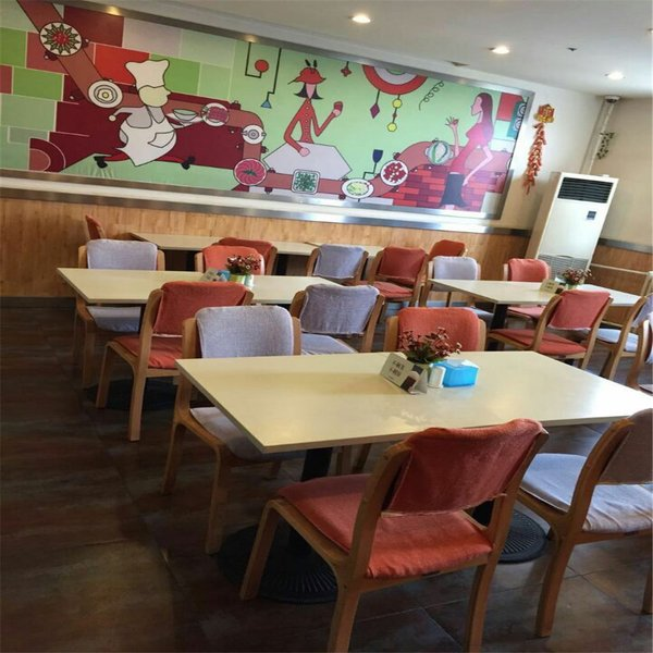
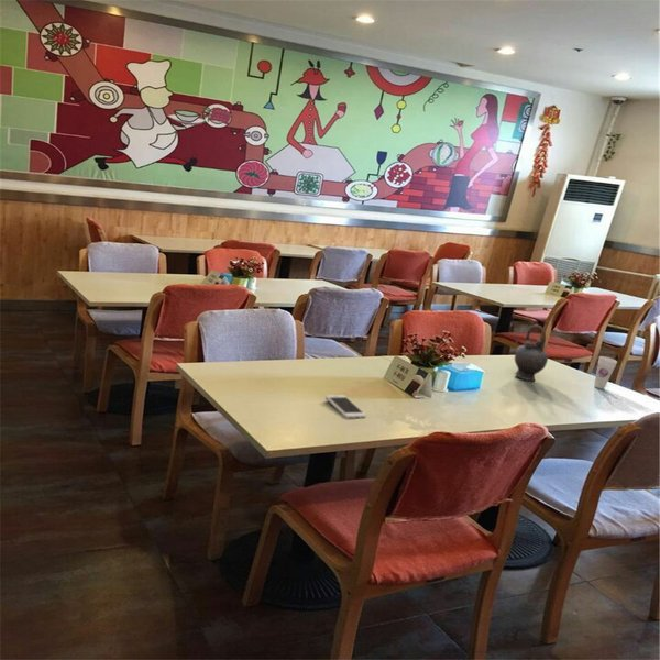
+ teapot (529, 351)
+ cup (603, 373)
+ smartphone (344, 406)
